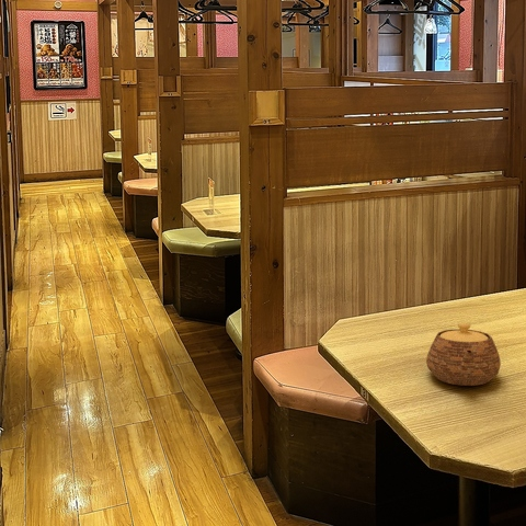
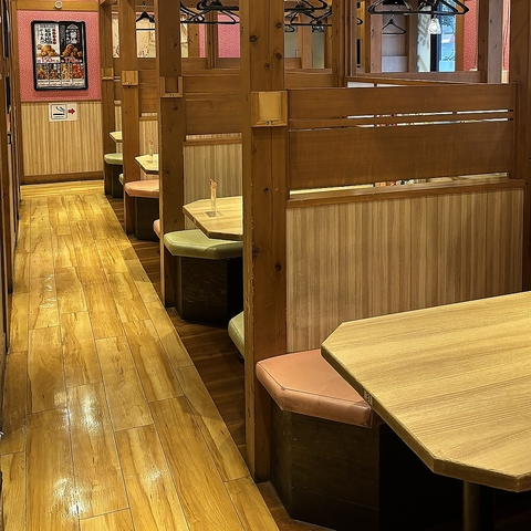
- teapot (464, 352)
